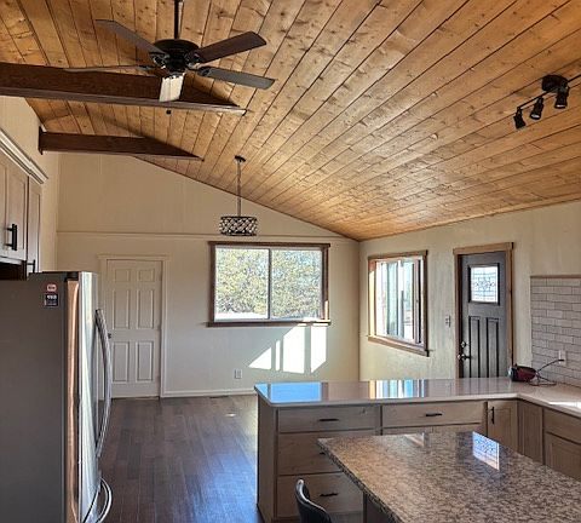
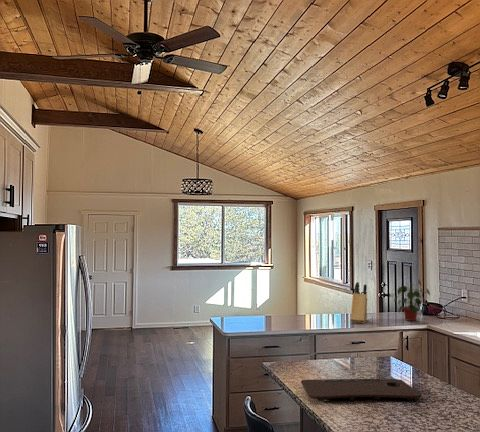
+ potted plant (413, 299)
+ cutting board (358, 390)
+ knife block (359, 301)
